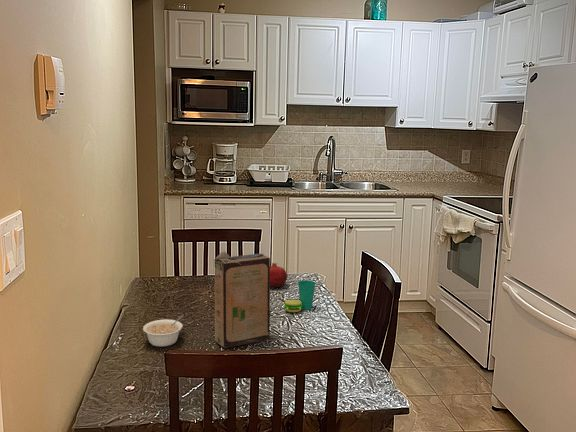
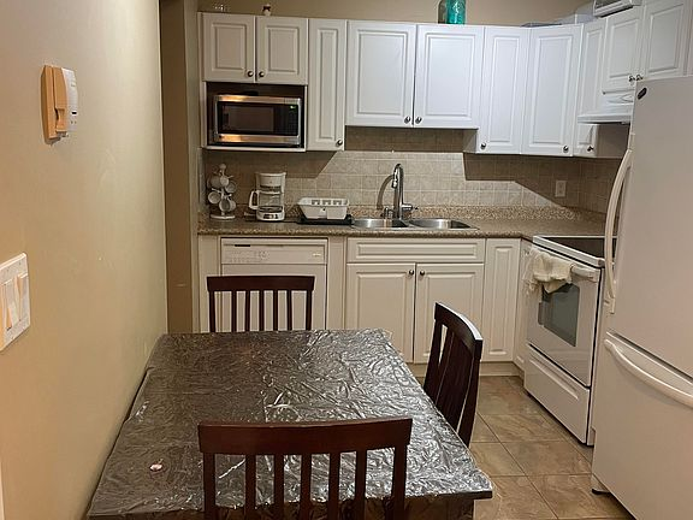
- cup (299, 296)
- cereal box (243, 296)
- fruit (274, 274)
- legume (163, 331)
